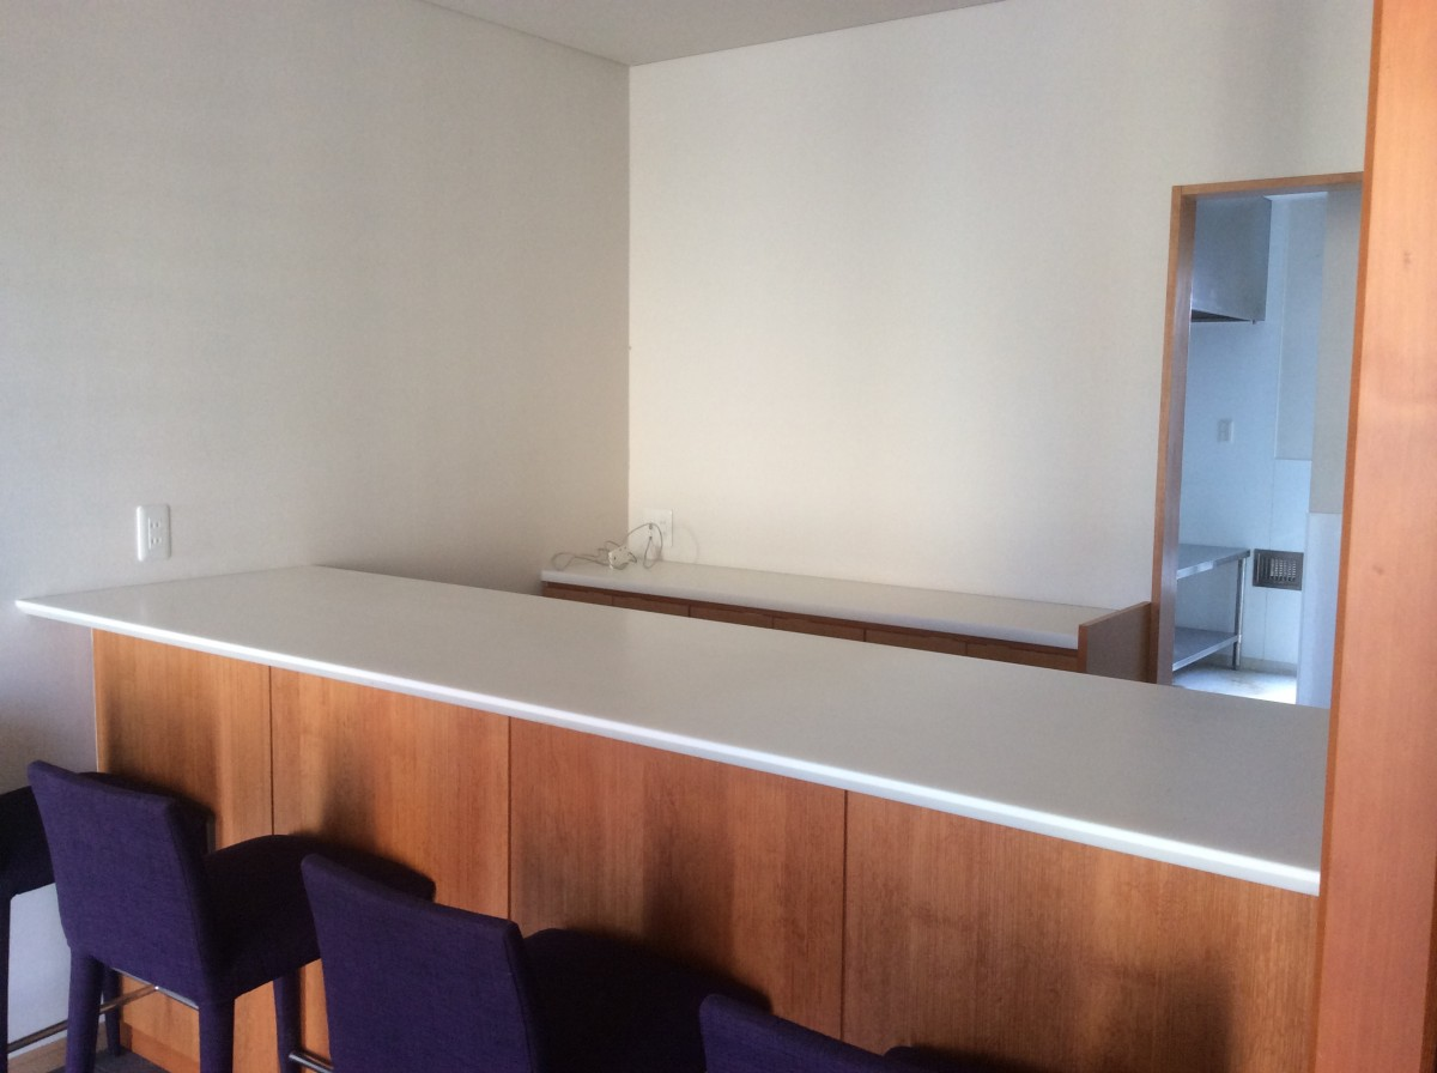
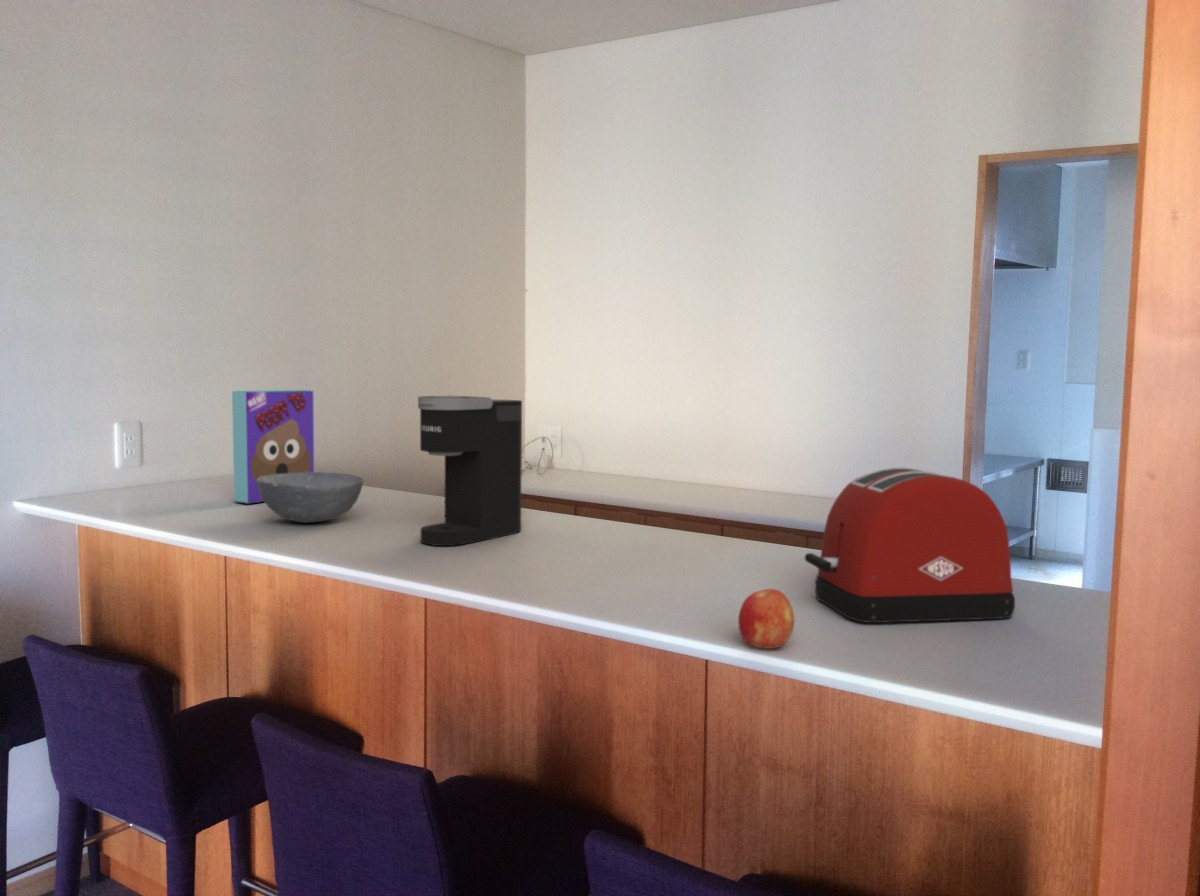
+ bowl (311, 499)
+ cereal box (274, 444)
+ toaster (913, 538)
+ coffee maker (471, 466)
+ fruit (766, 617)
